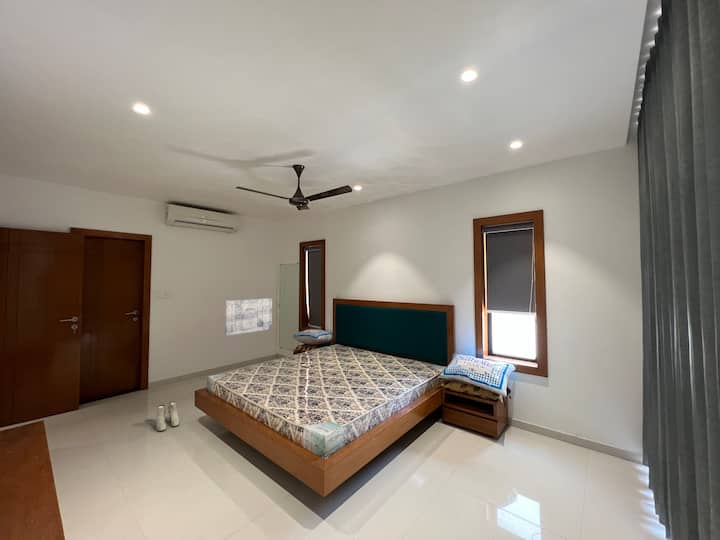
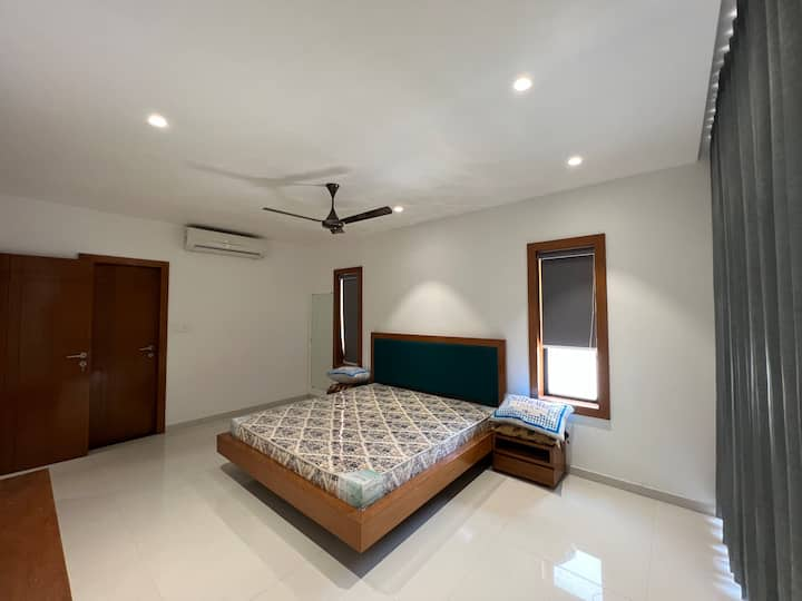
- wall art (249, 315)
- boots (168, 413)
